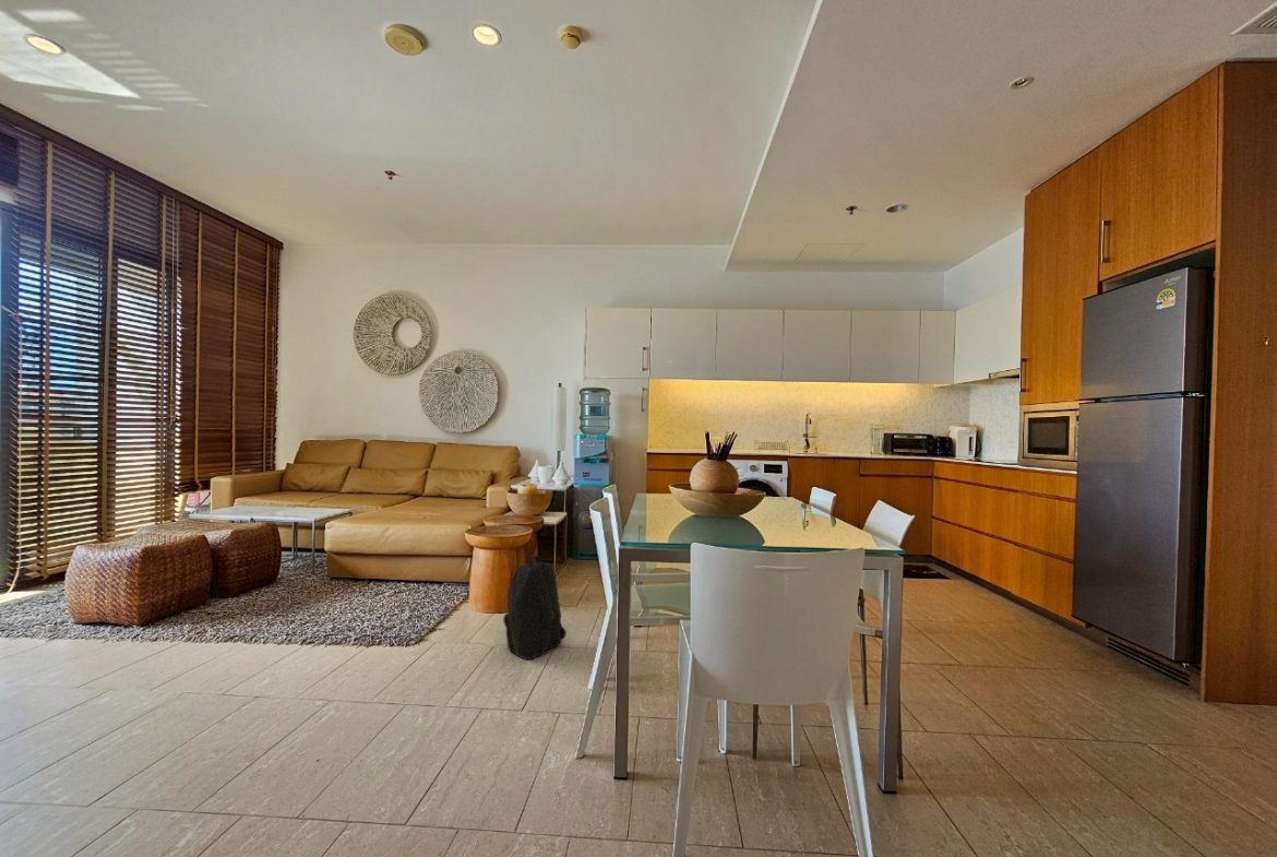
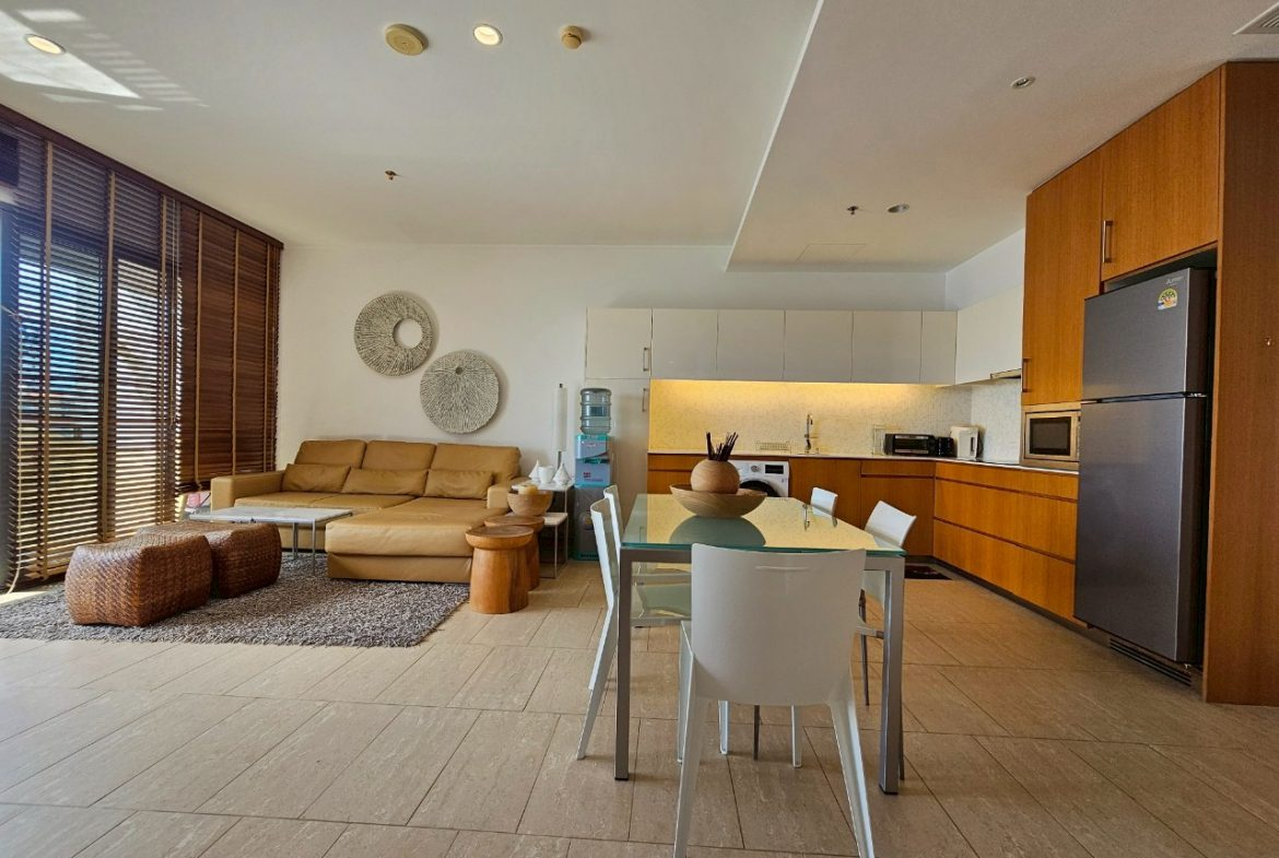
- backpack (534, 602)
